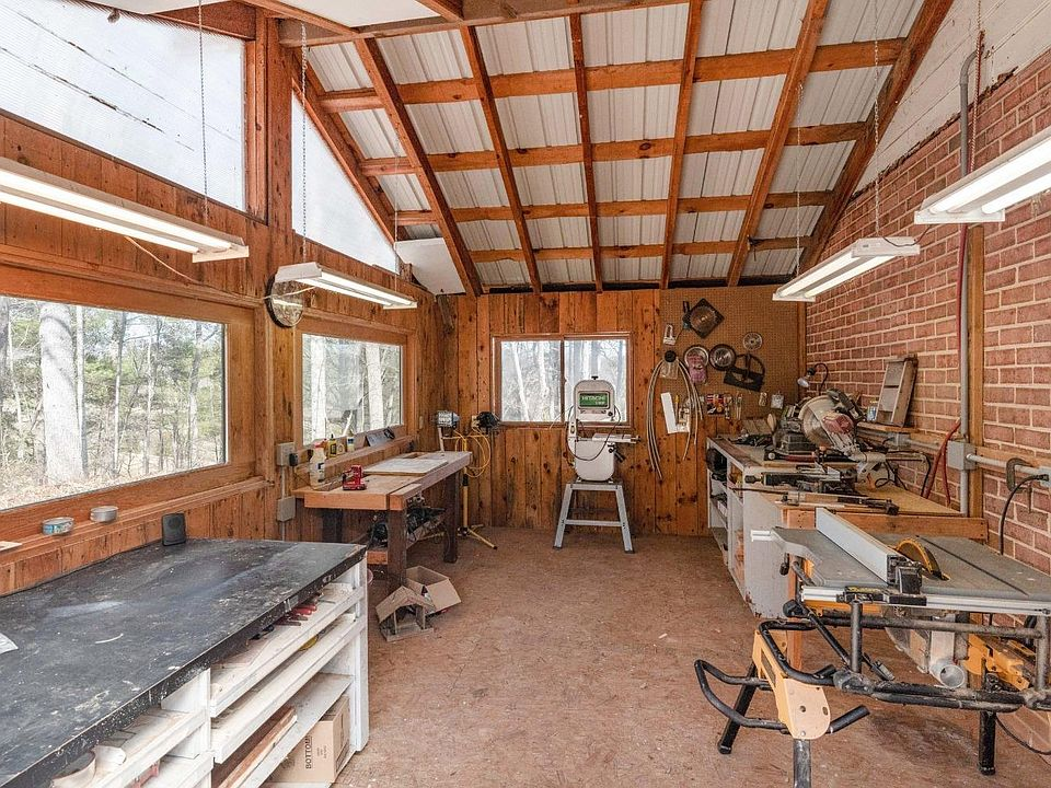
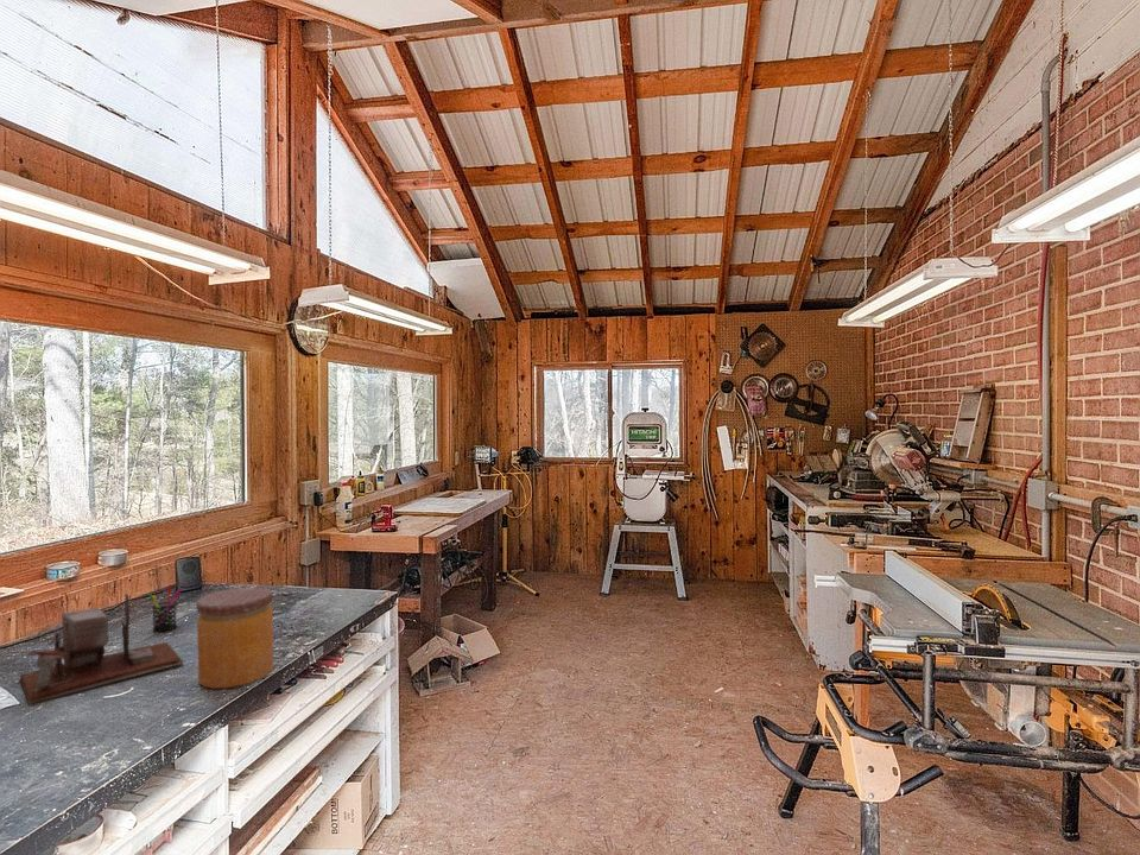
+ desk organizer (102, 633)
+ pen holder (163, 607)
+ jar (235, 635)
